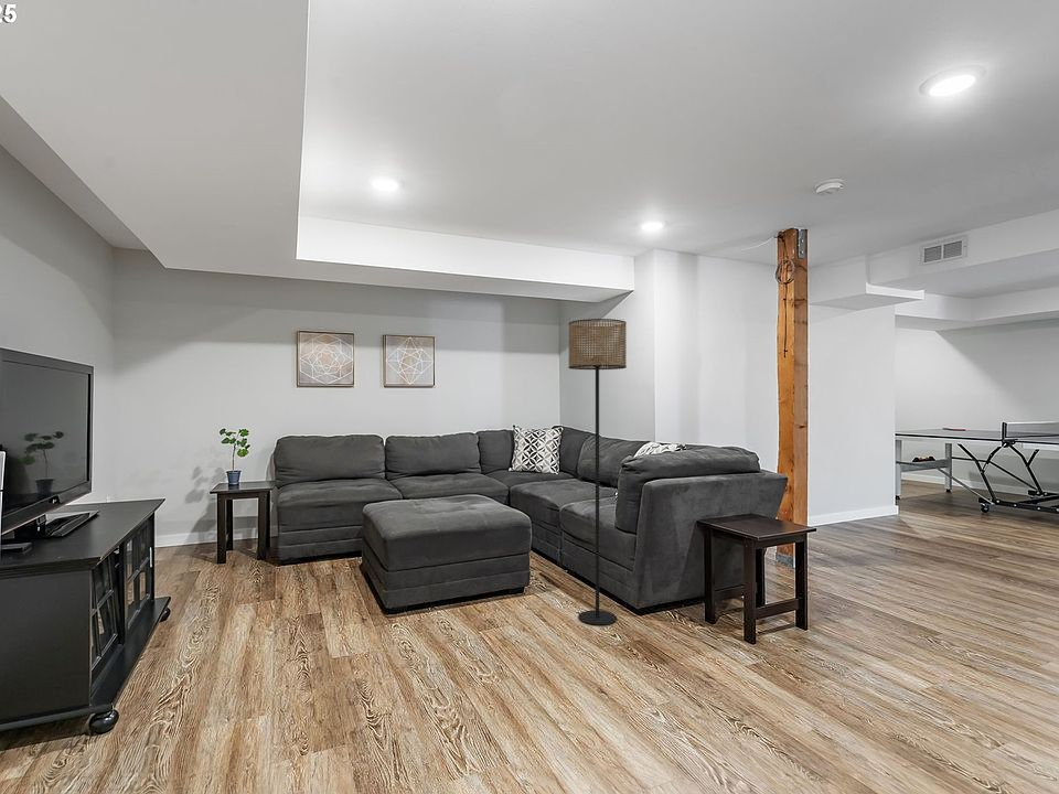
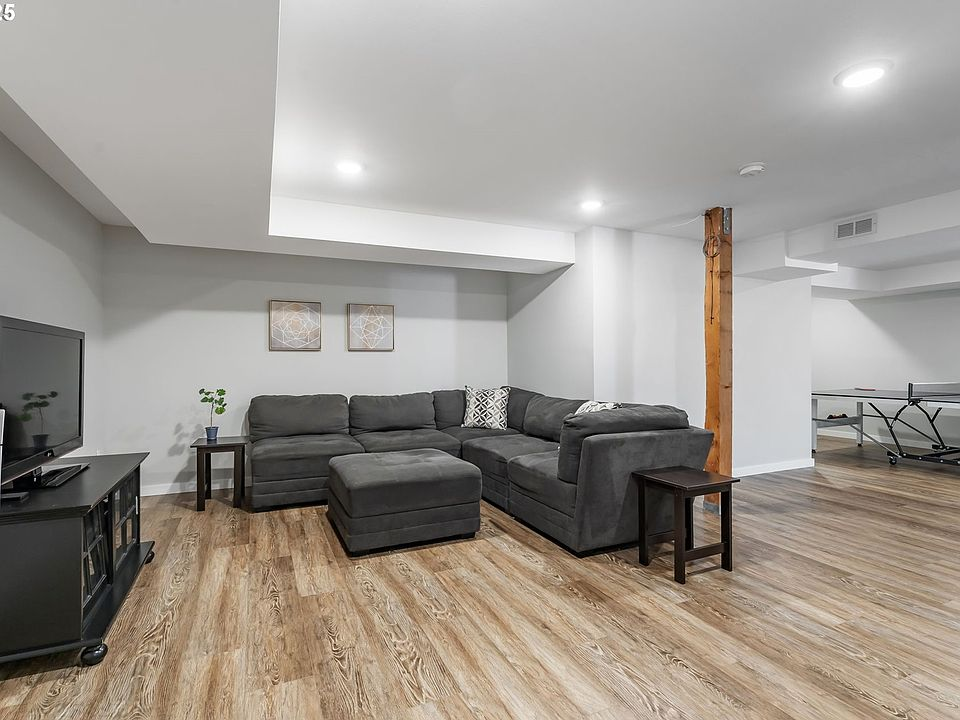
- floor lamp (597, 470)
